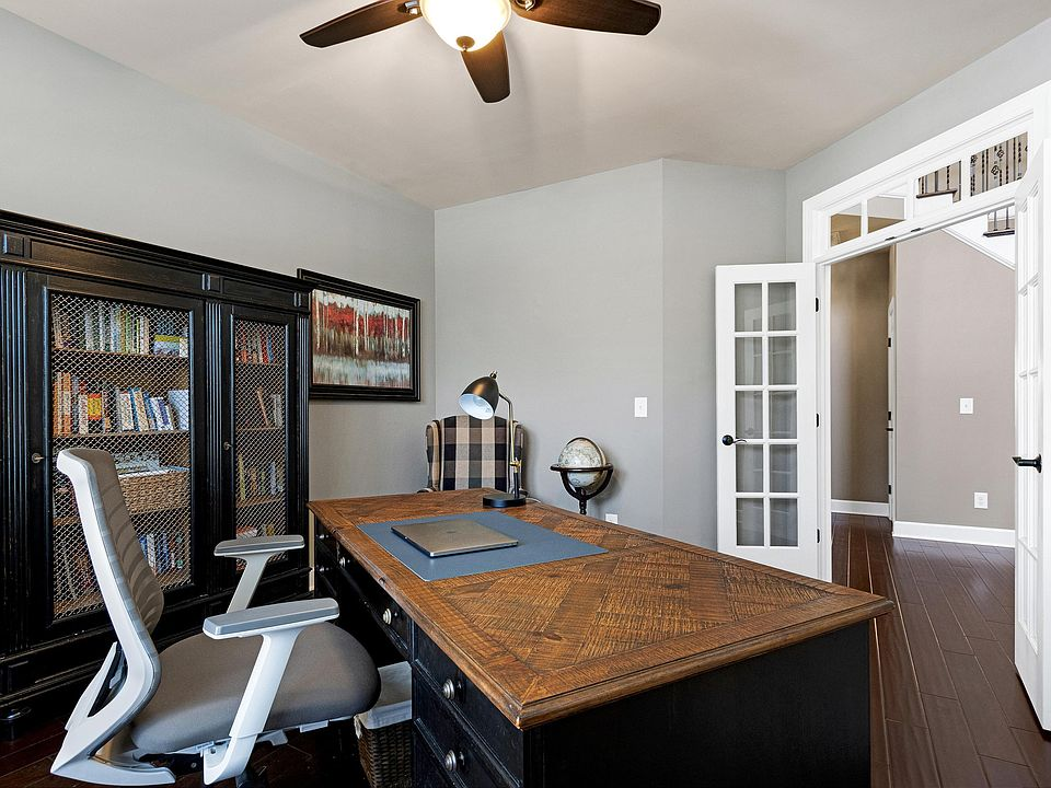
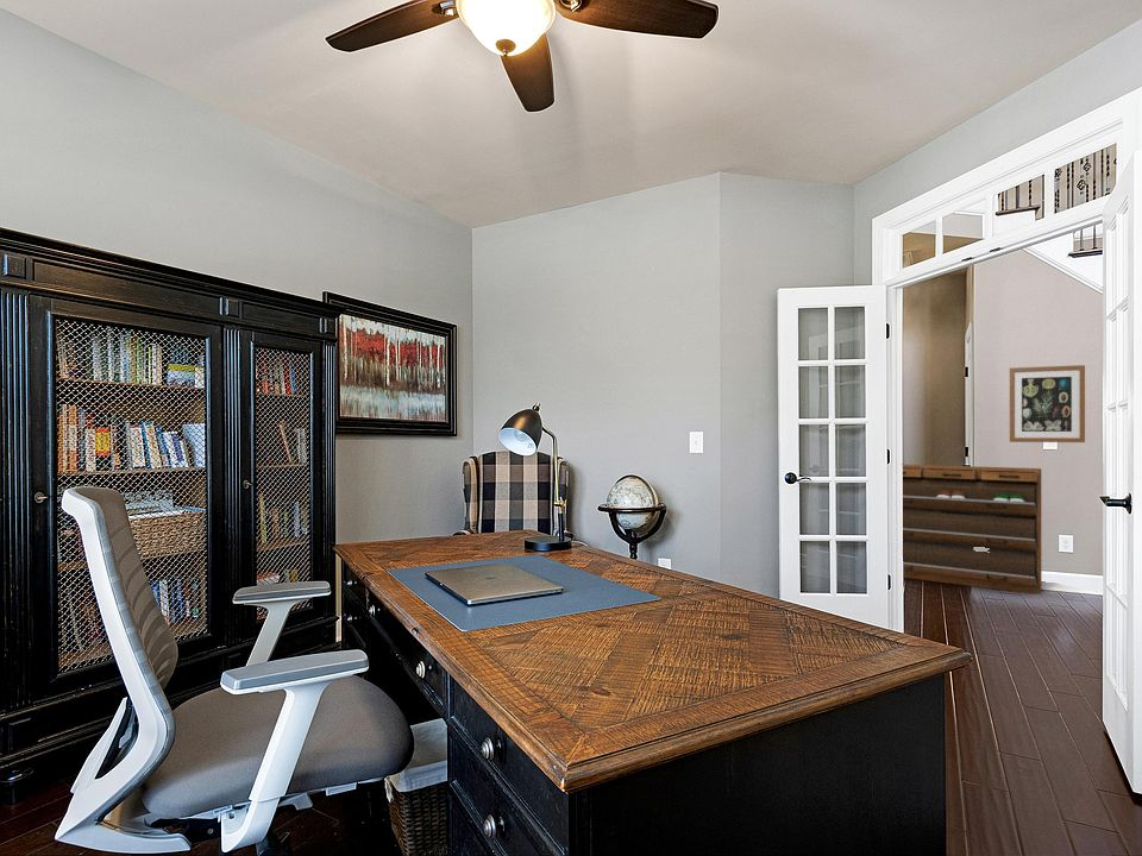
+ shoe rack (950, 524)
+ wall art (1046, 404)
